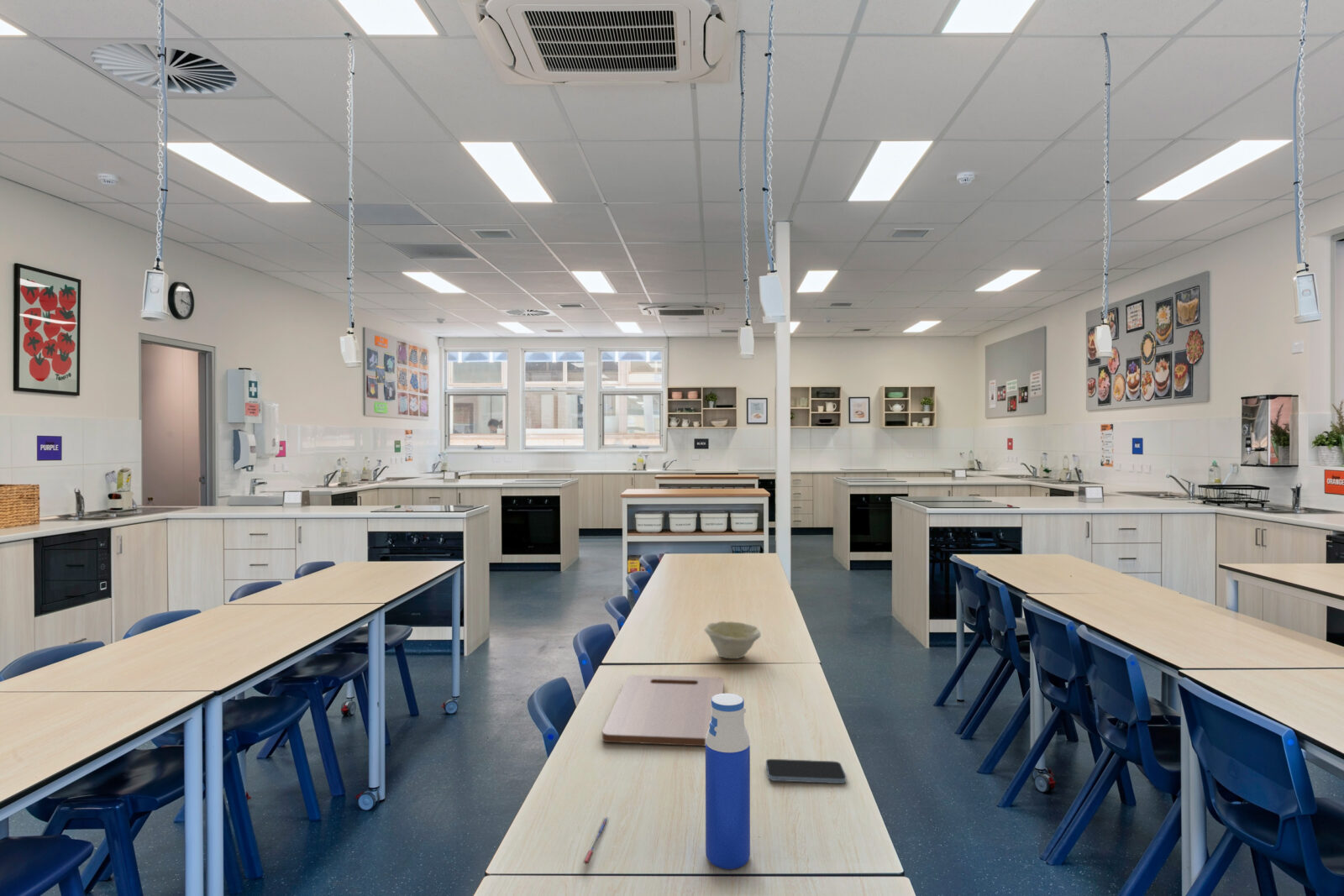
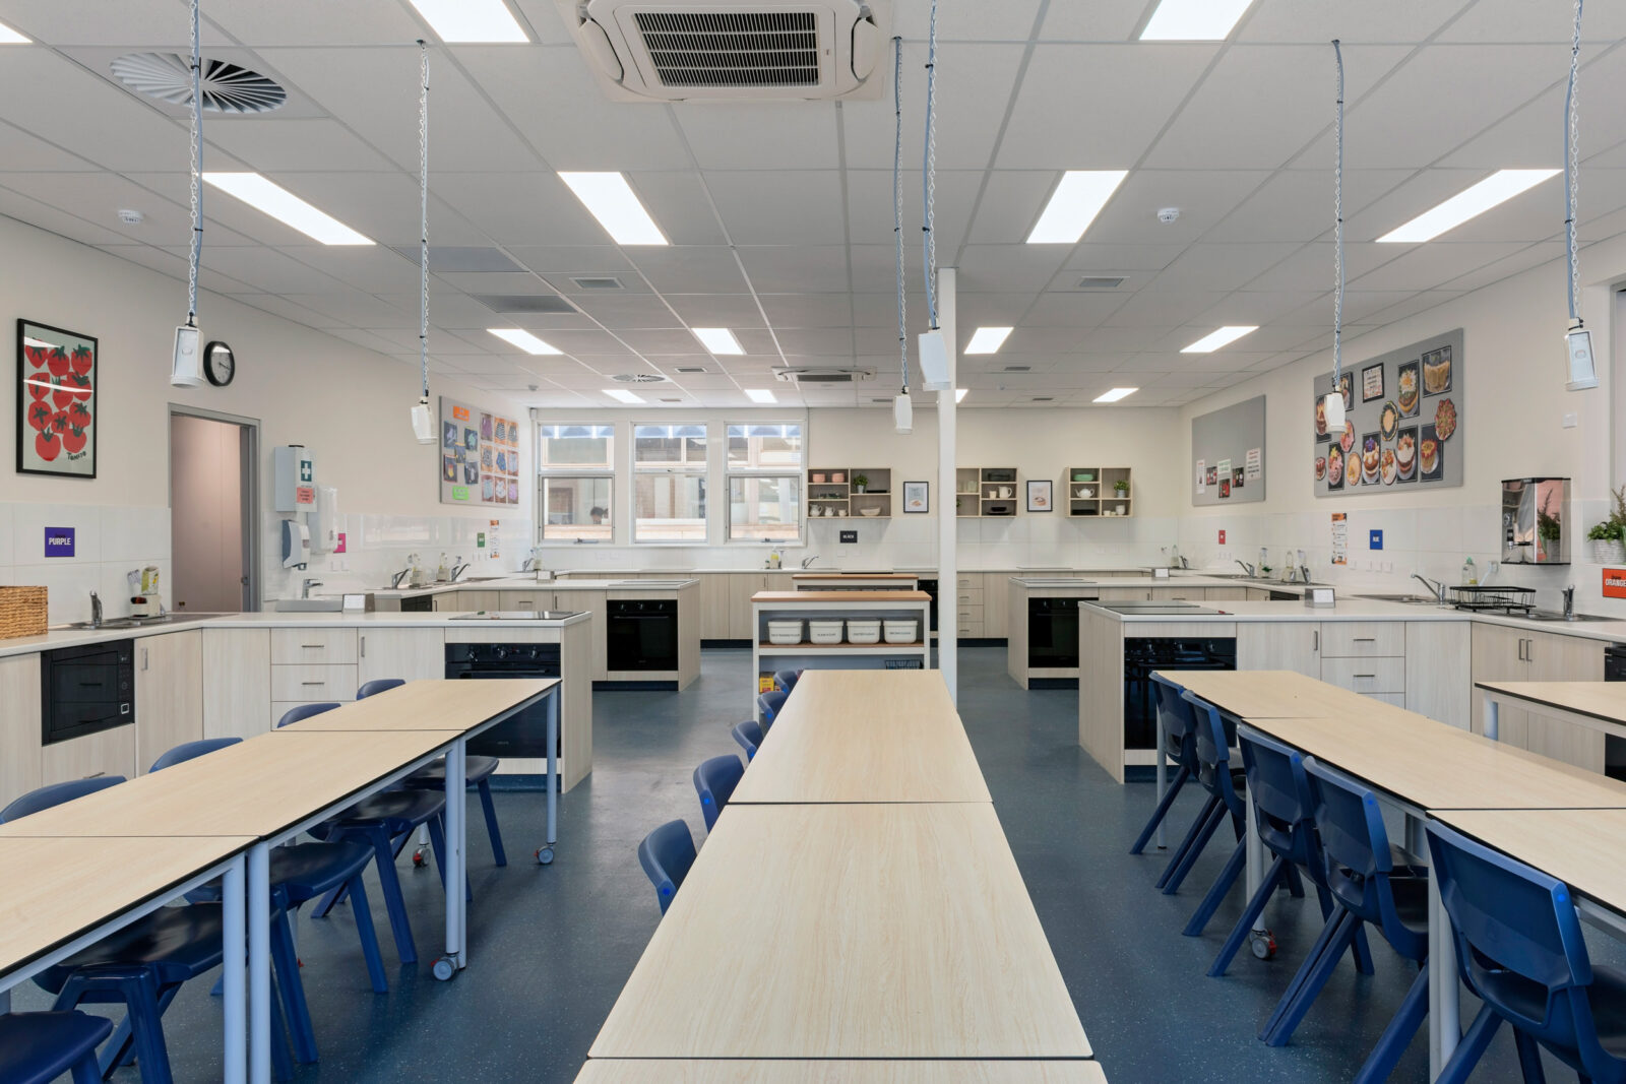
- cutting board (669, 705)
- water bottle (727, 778)
- pen (596, 837)
- smartphone (805, 770)
- bowl (732, 641)
